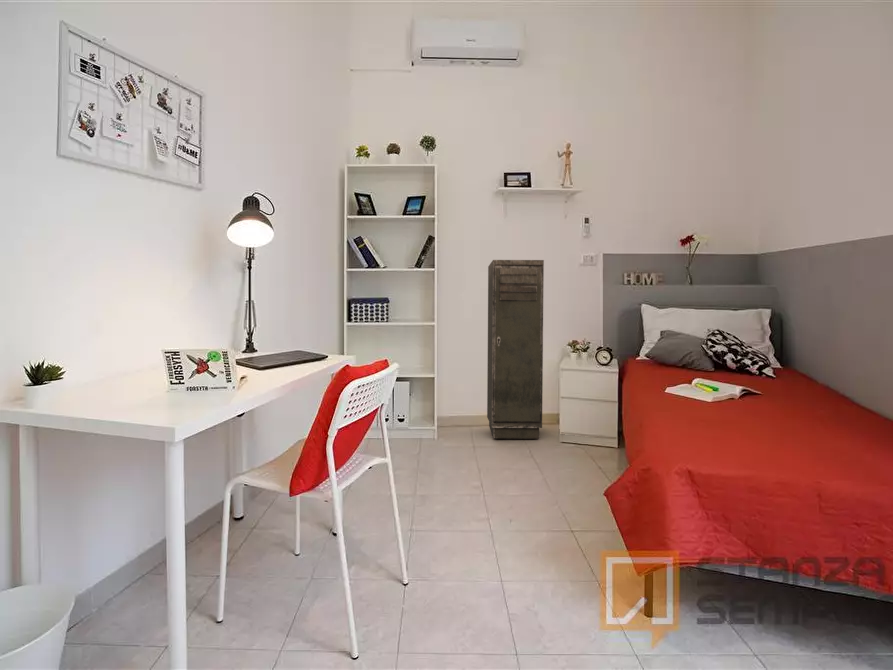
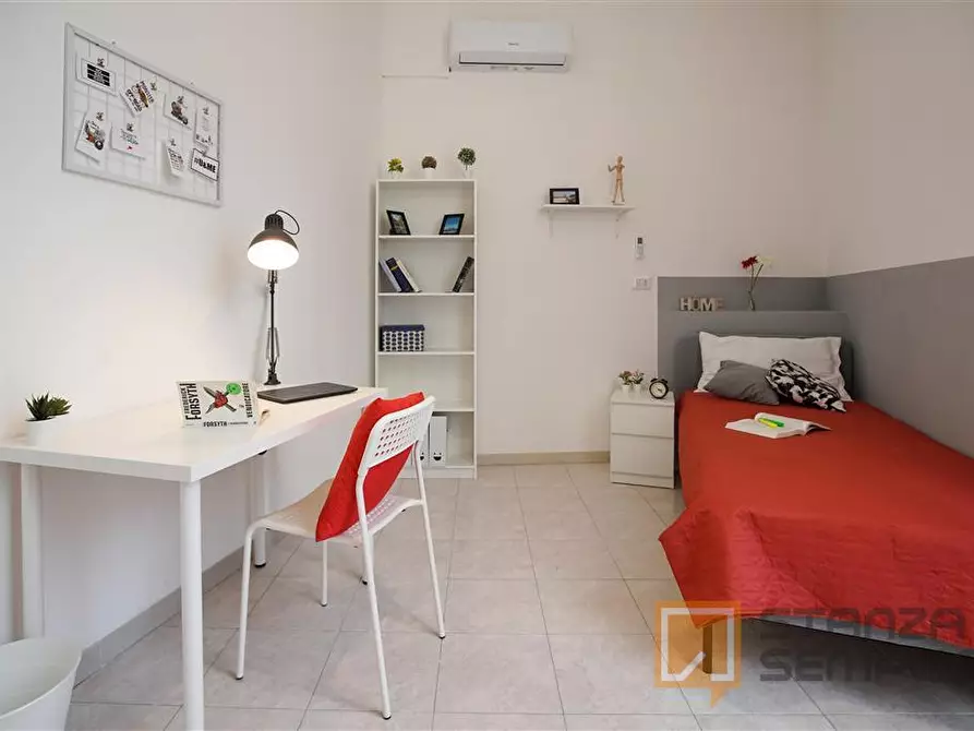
- storage cabinet (513, 348)
